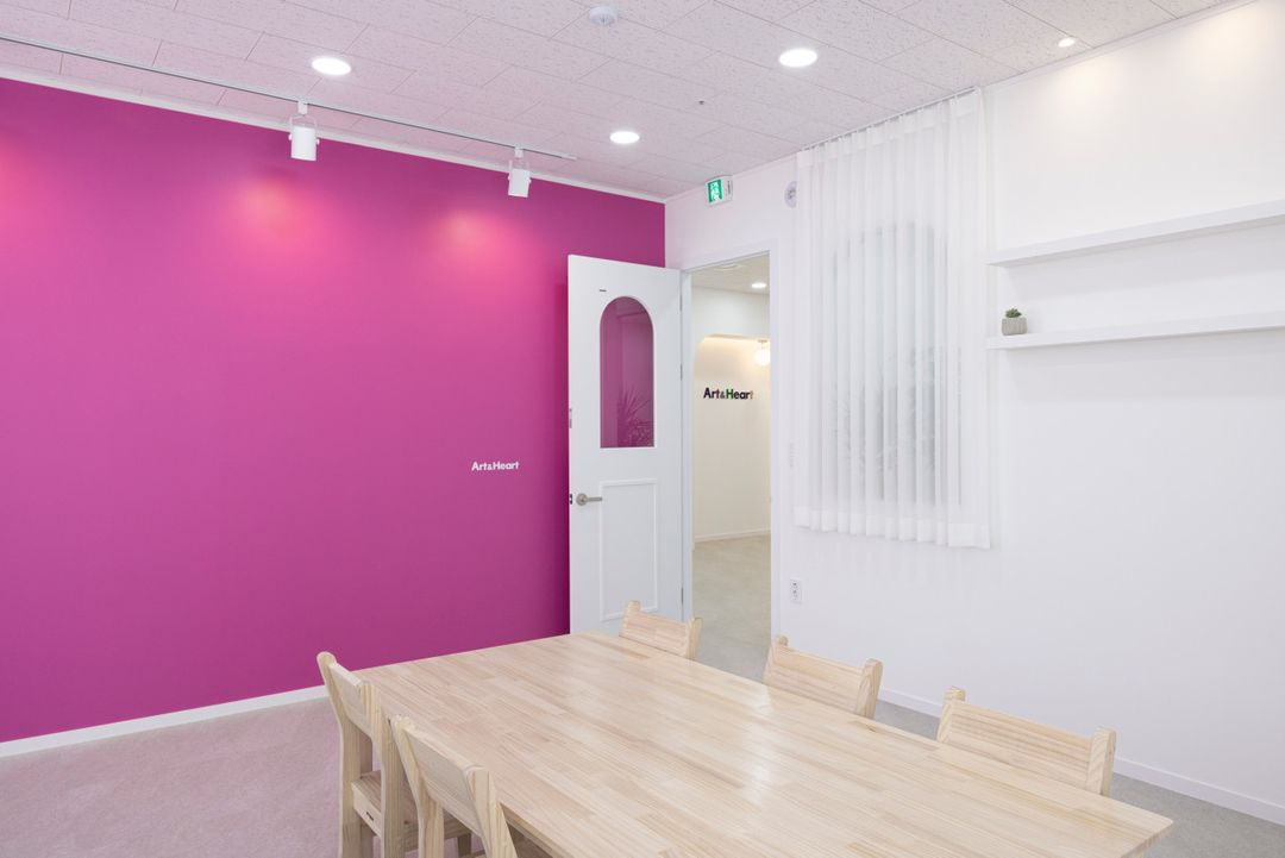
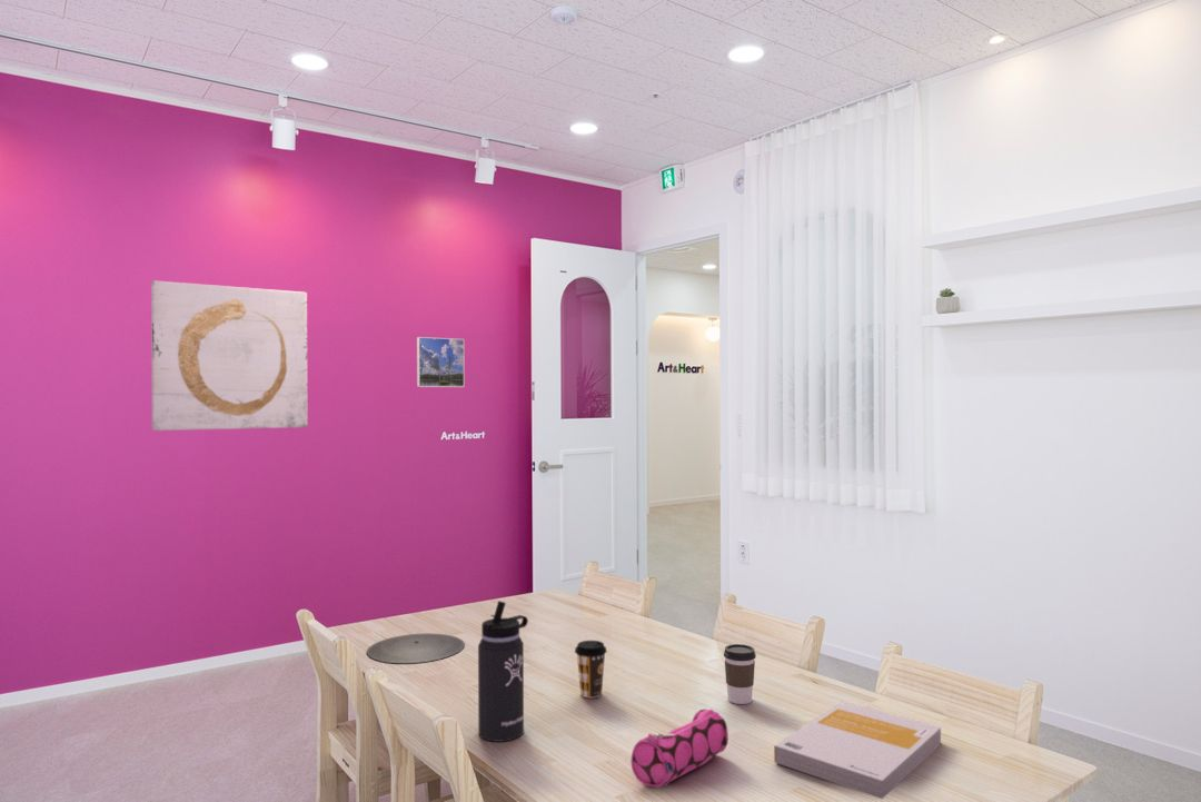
+ pencil case (683, 744)
+ plate (416, 644)
+ coffee cup (740, 674)
+ coffee cup (590, 669)
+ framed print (440, 362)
+ thermos bottle (505, 665)
+ wall art (232, 357)
+ book (860, 744)
